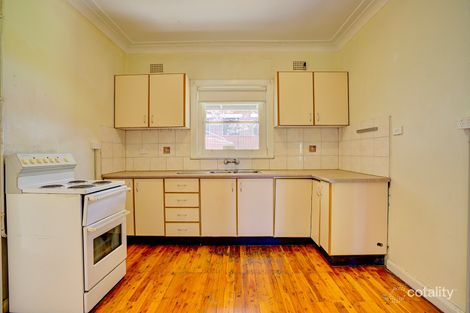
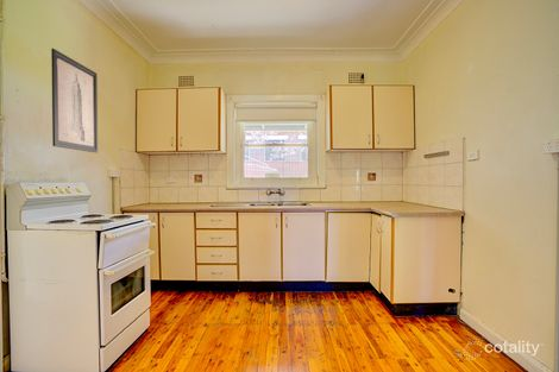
+ wall art (76, 106)
